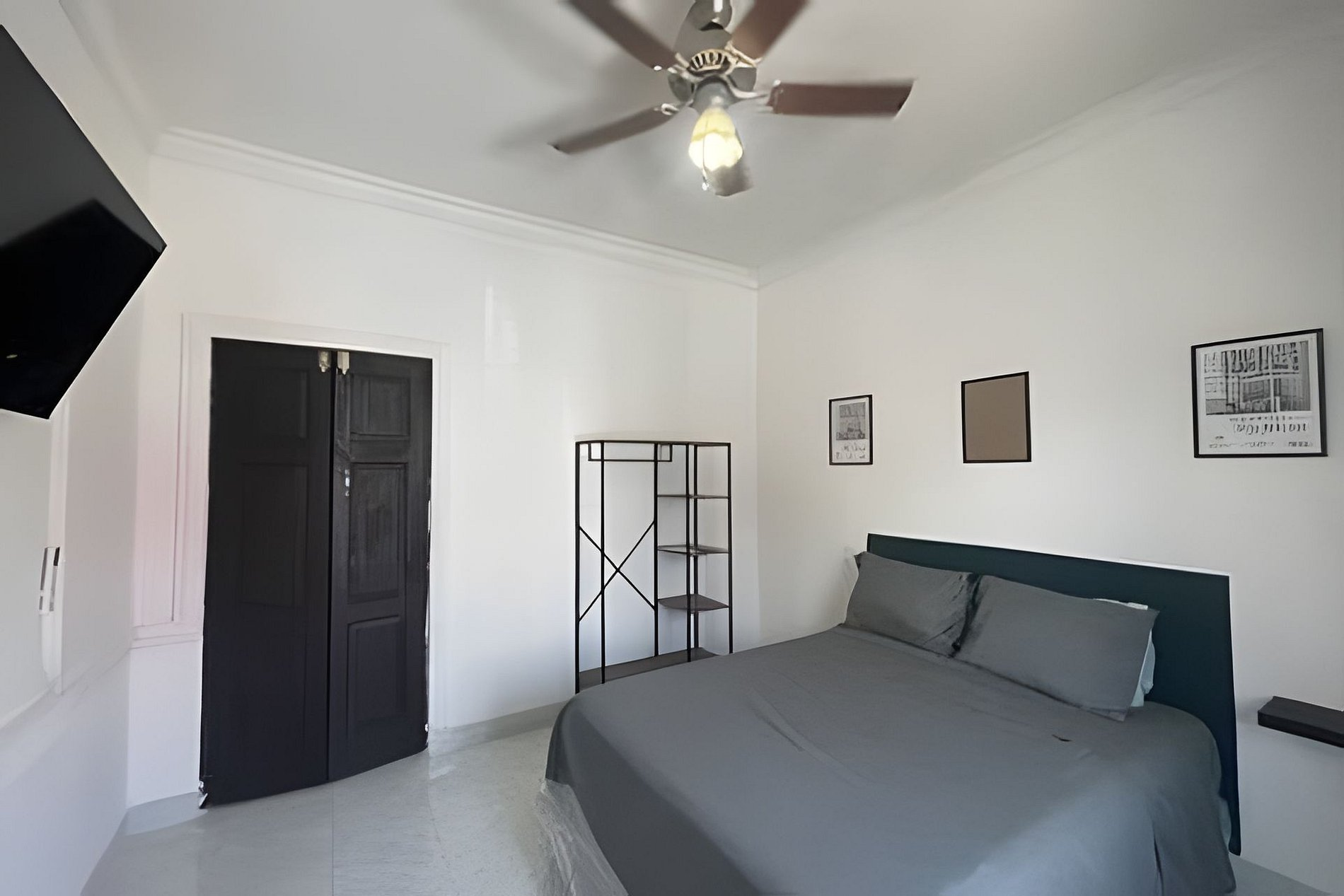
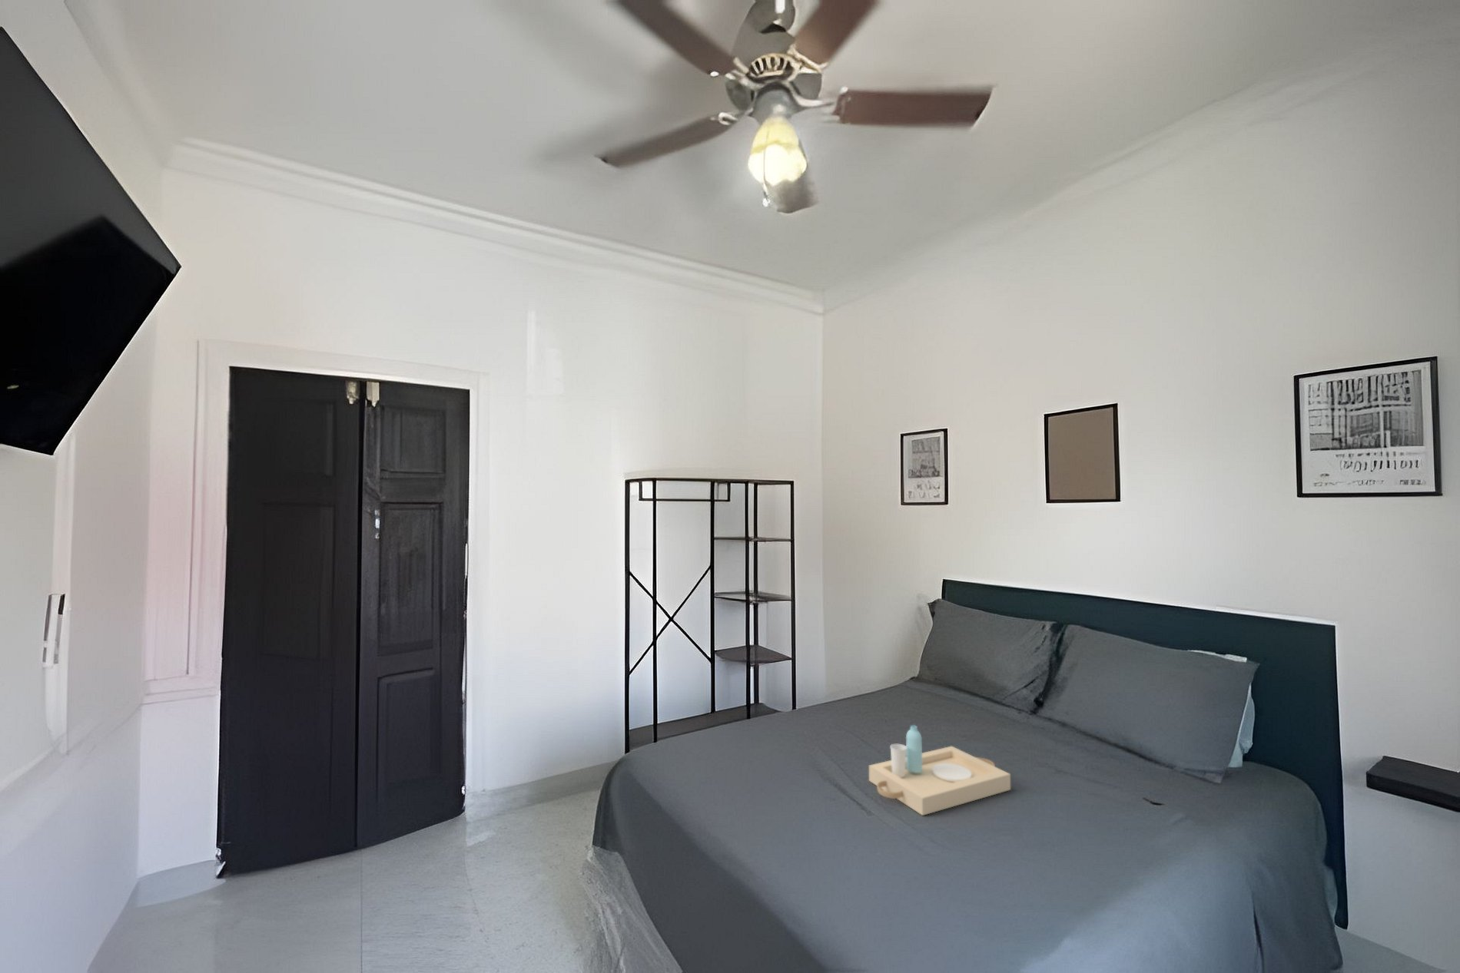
+ serving tray (939, 757)
